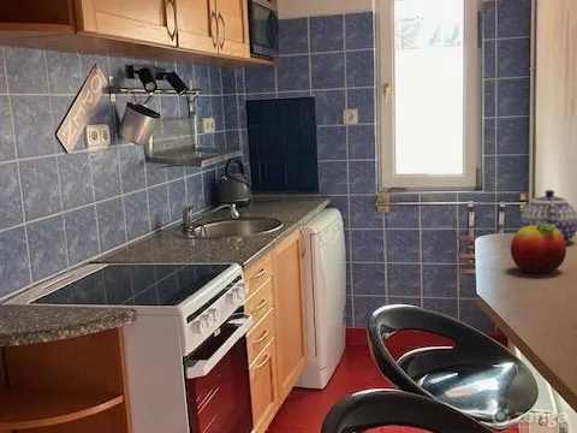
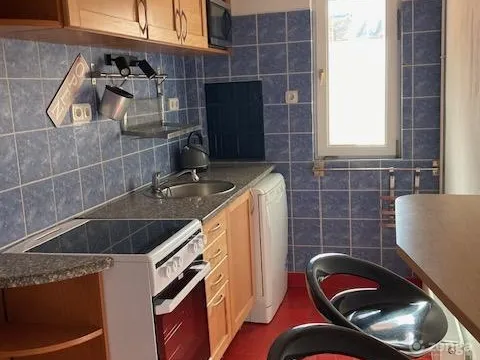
- fruit (537, 247)
- teapot (548, 215)
